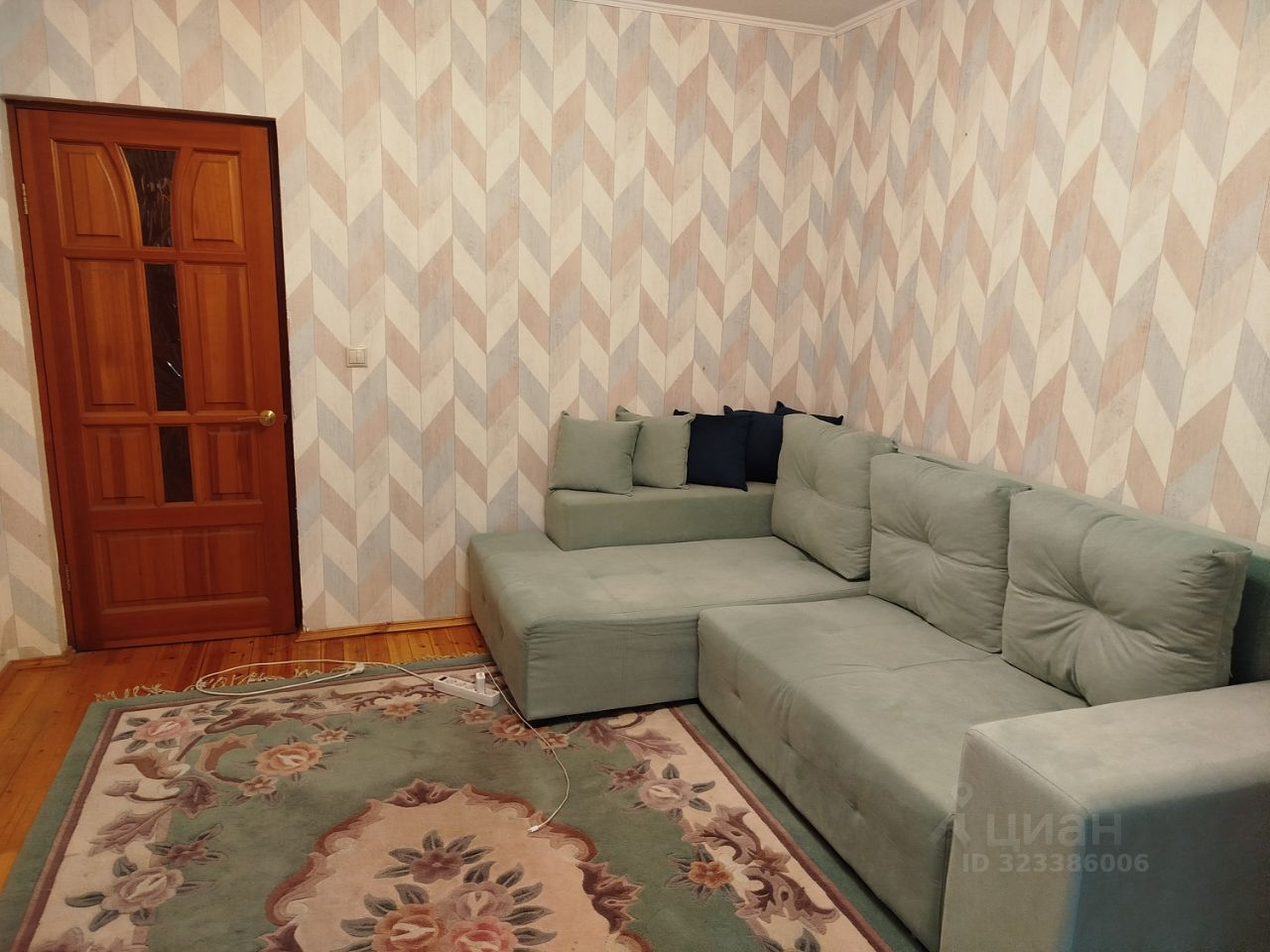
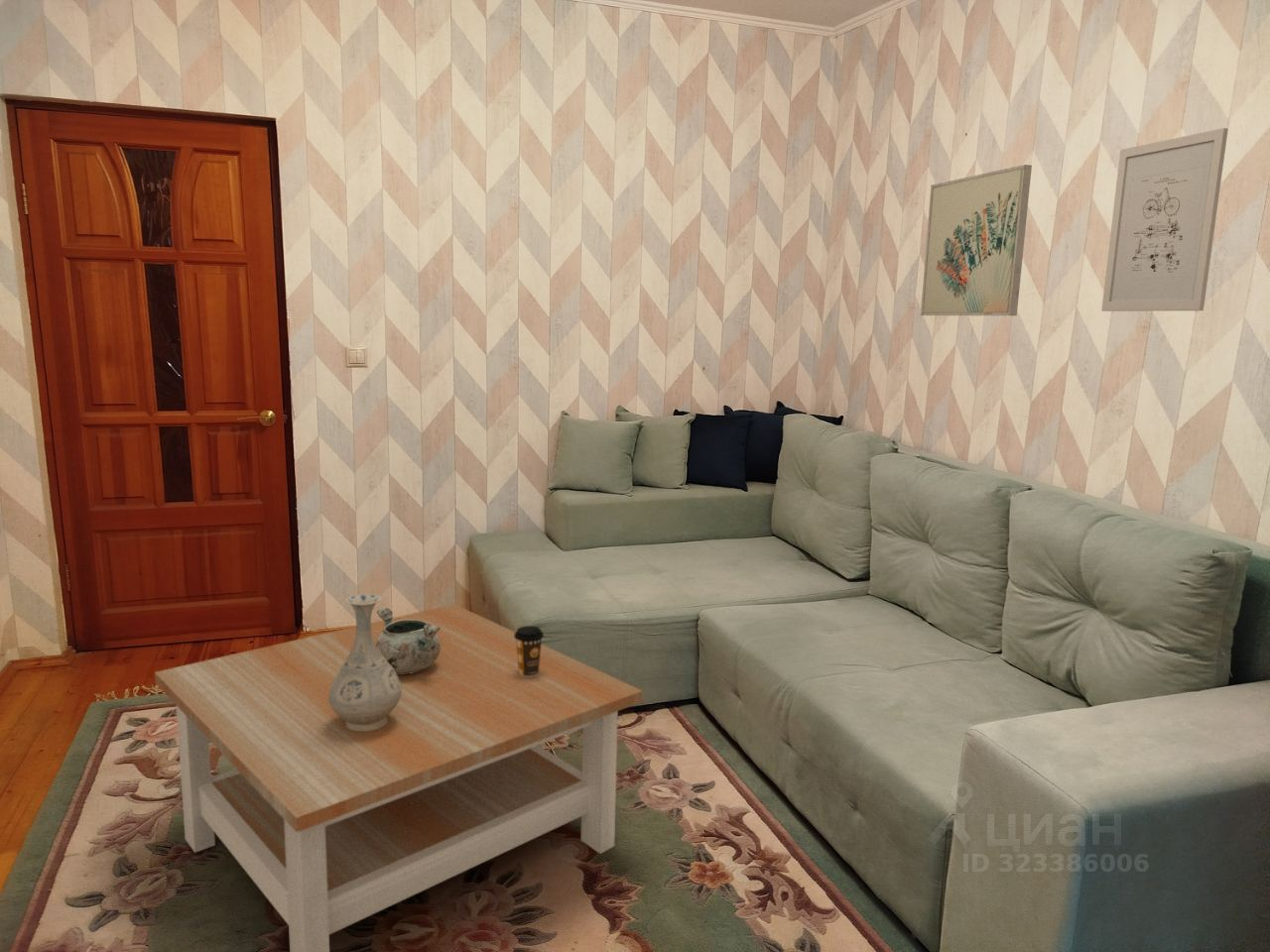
+ decorative bowl (406, 641)
+ coffee cup (529, 651)
+ wall art (971, 246)
+ wall art (1160, 226)
+ coffee table (398, 764)
+ vase (364, 660)
